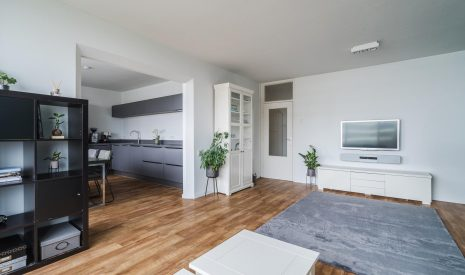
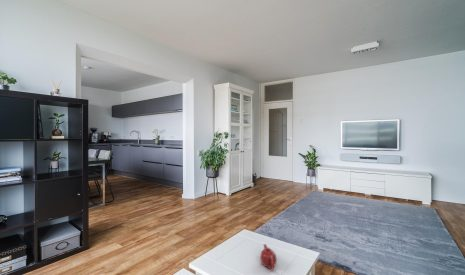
+ teapot (268, 256)
